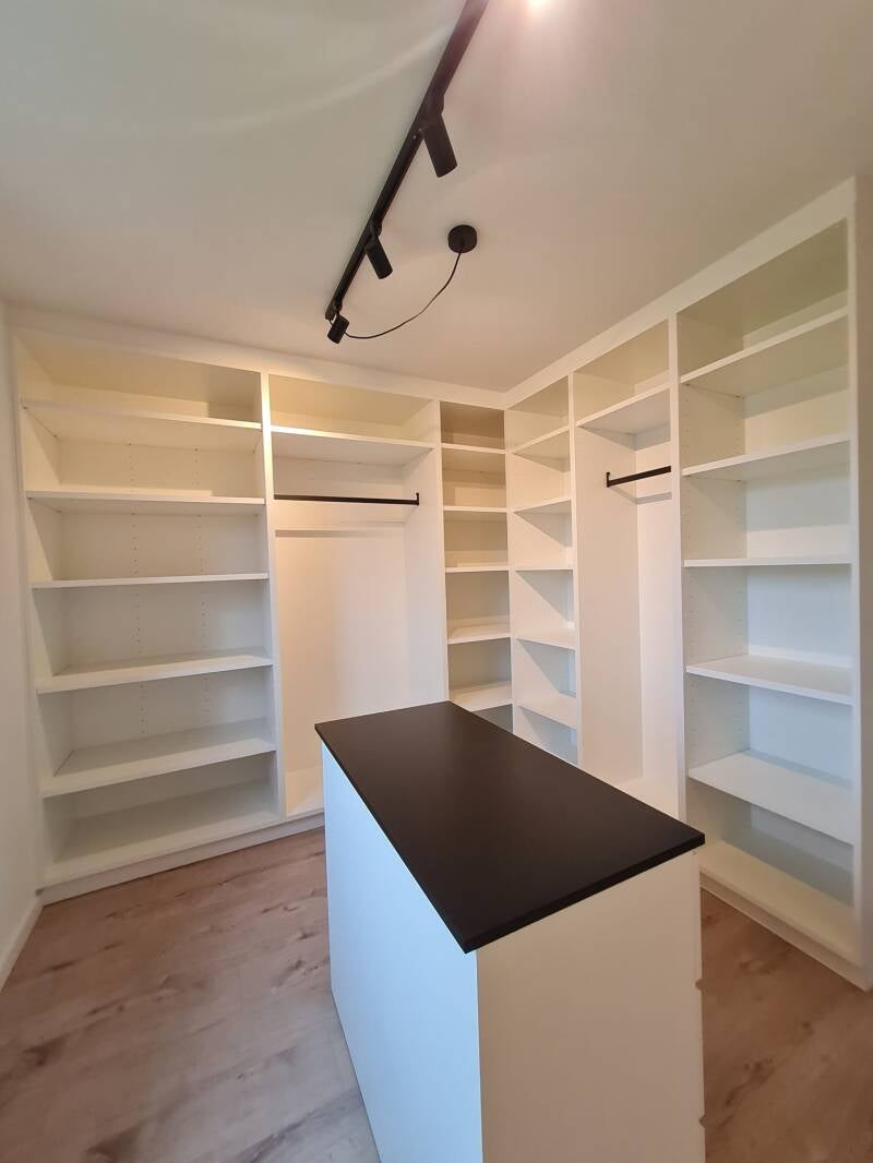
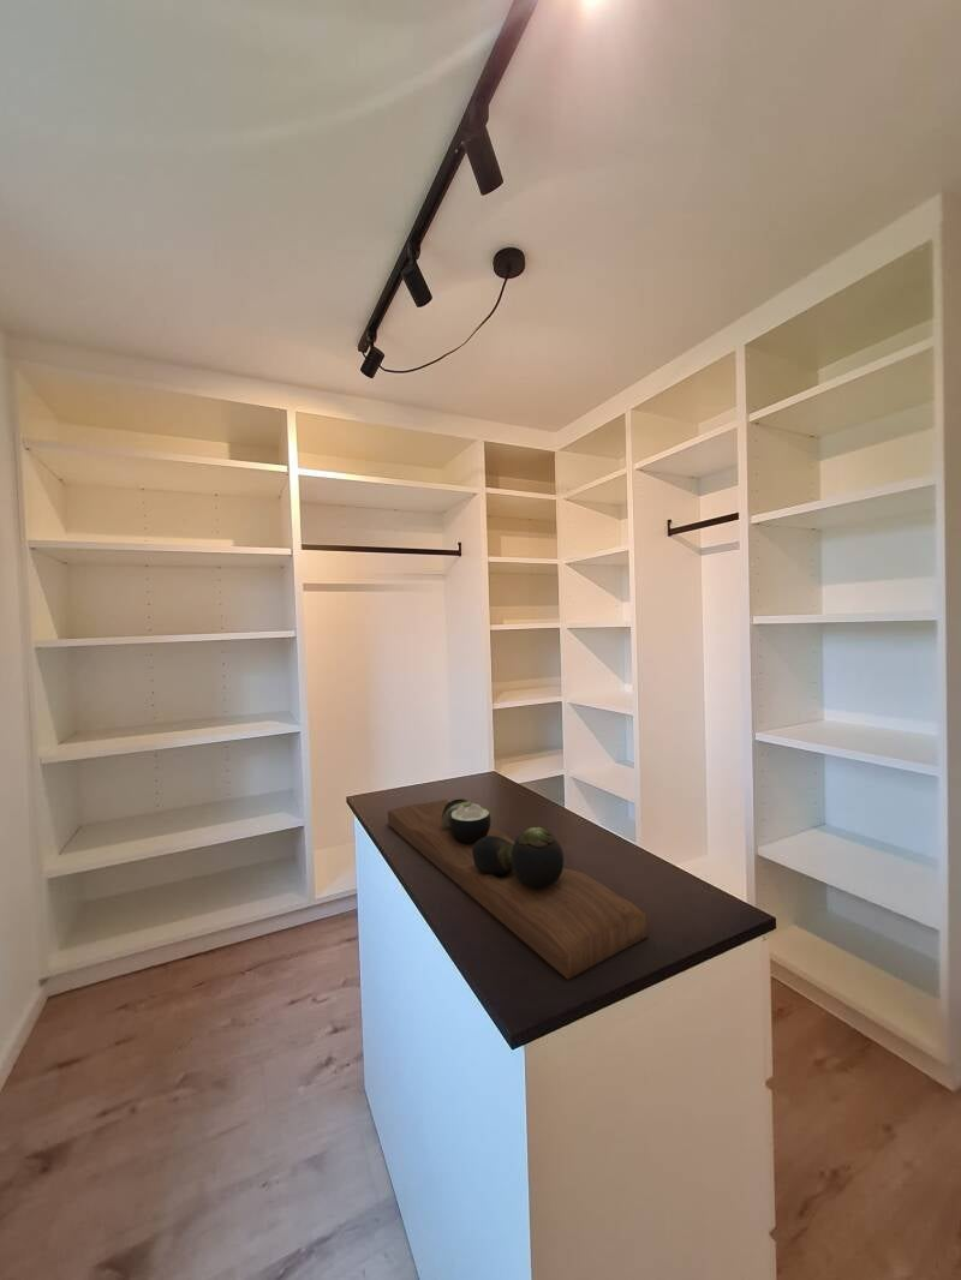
+ decorative tray (485, 831)
